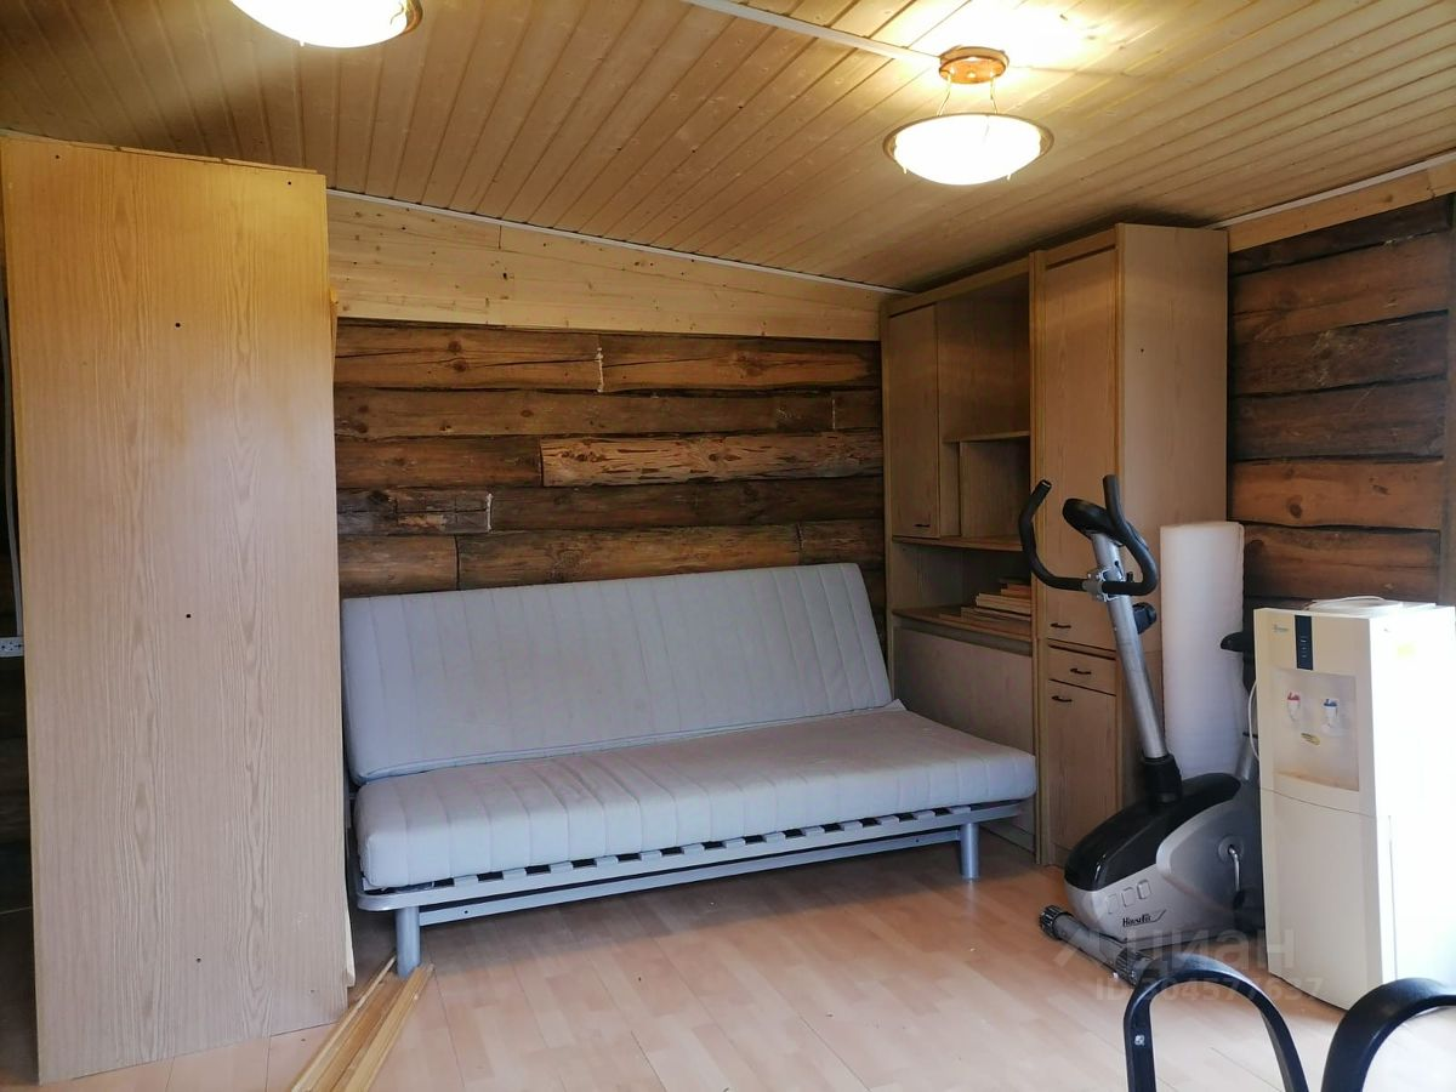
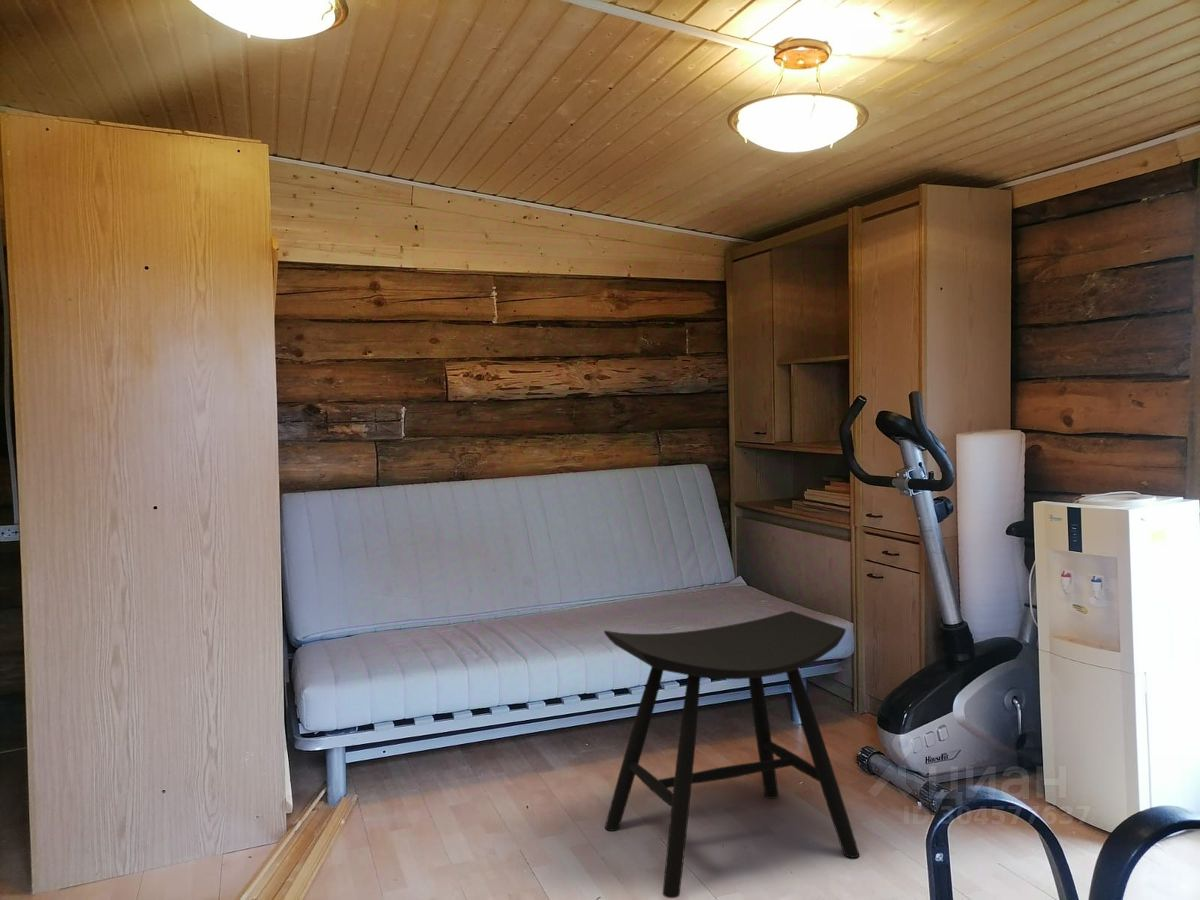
+ stool (696, 730)
